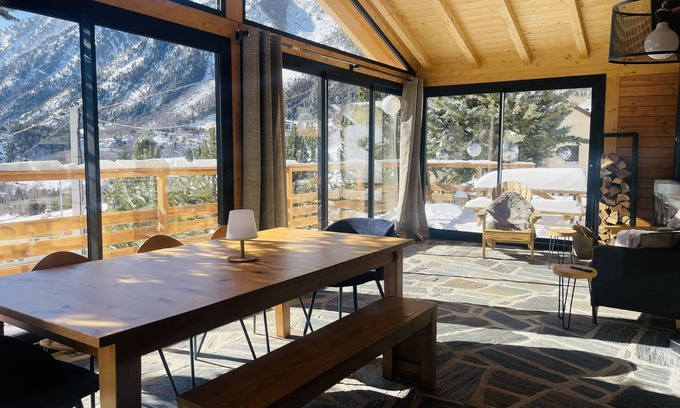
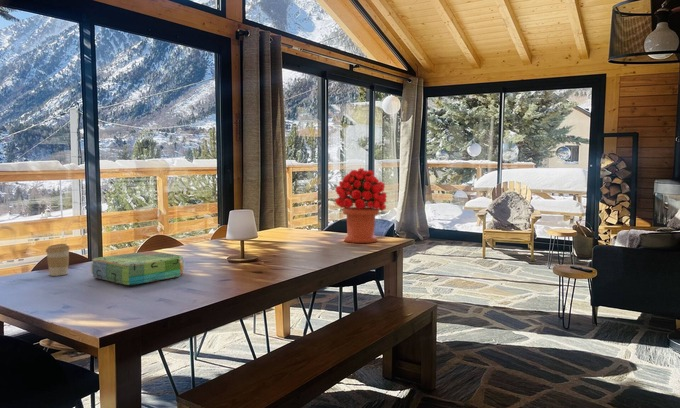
+ board game (141, 266)
+ coffee cup (58, 259)
+ bouquet (360, 204)
